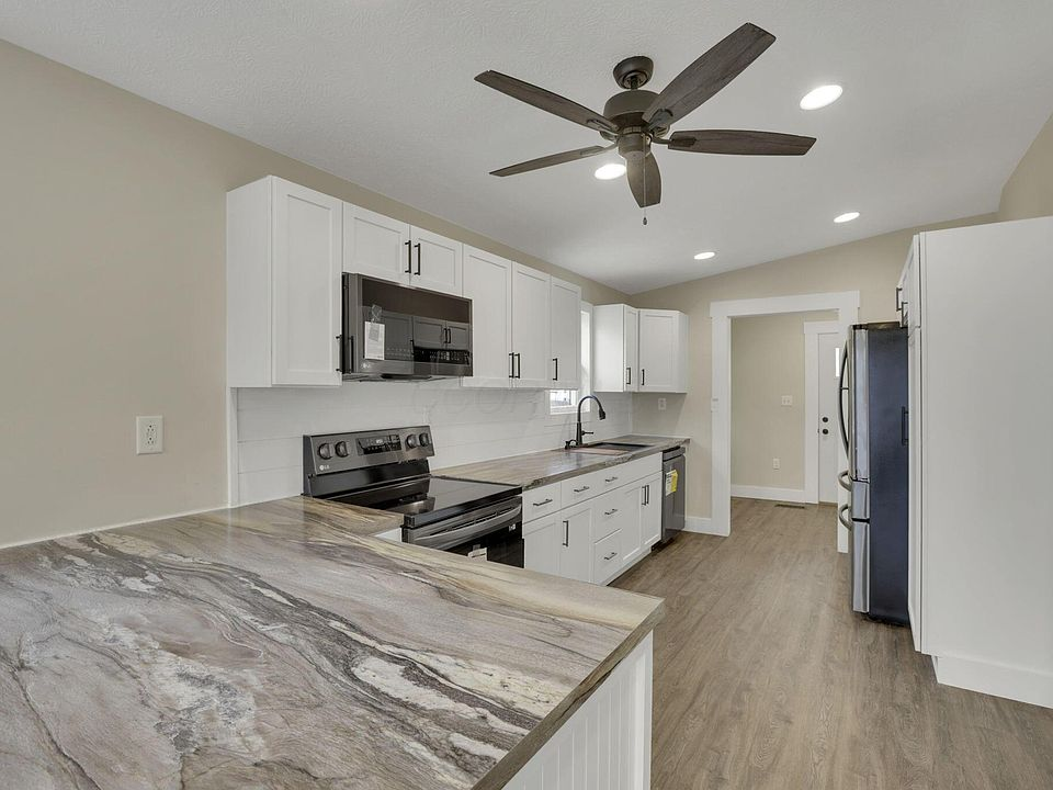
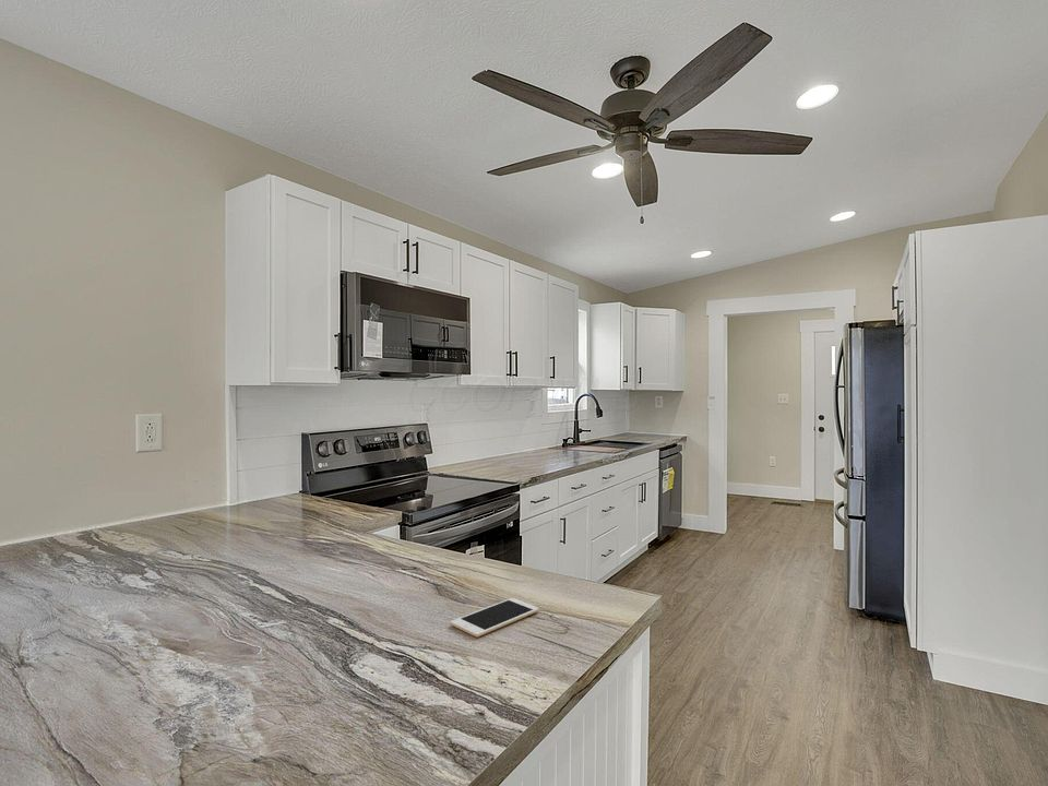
+ cell phone (496, 616)
